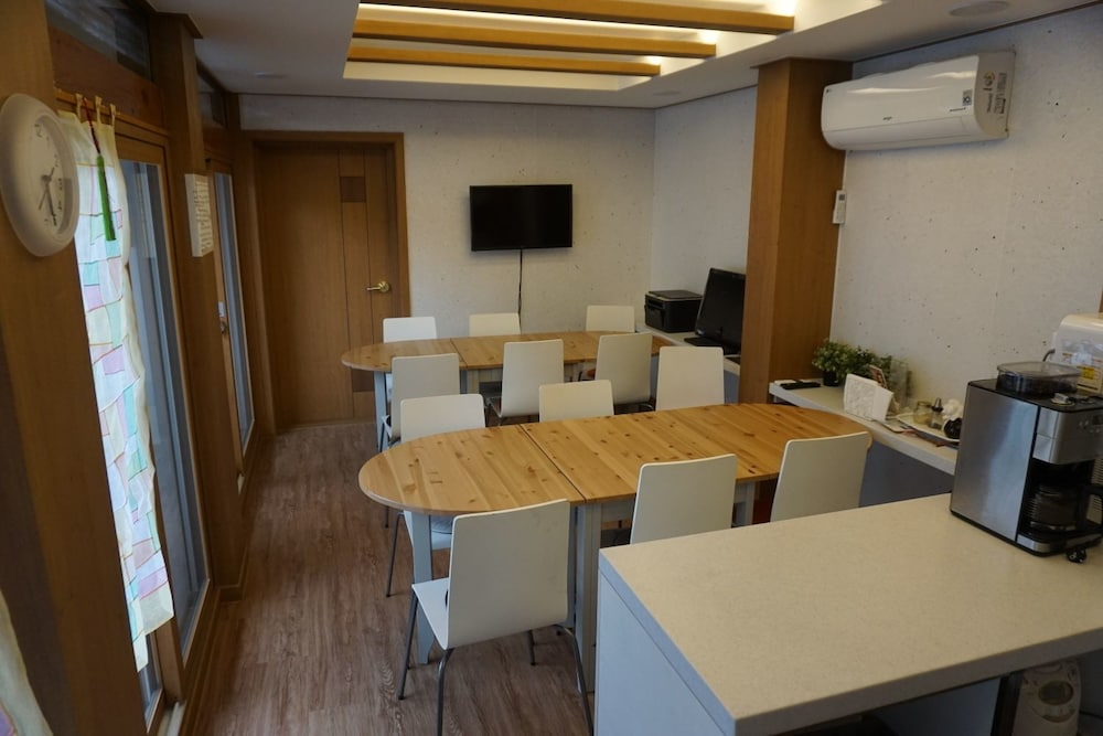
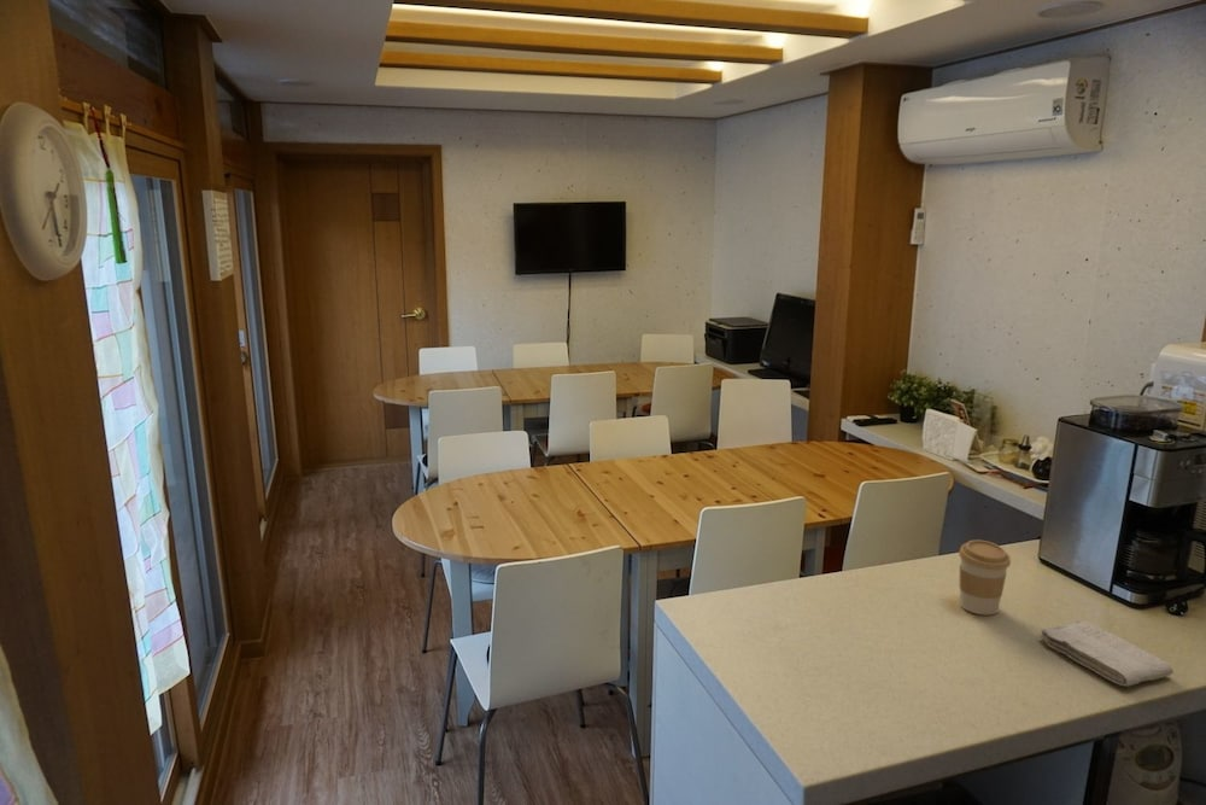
+ washcloth (1102, 651)
+ coffee cup (982, 576)
